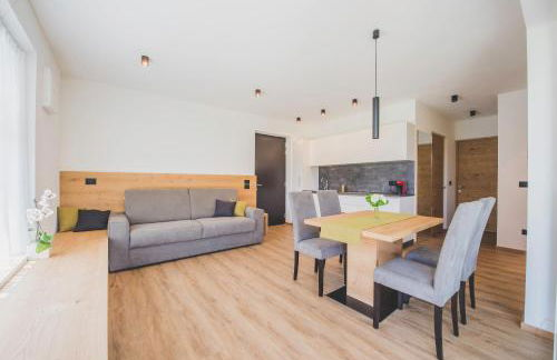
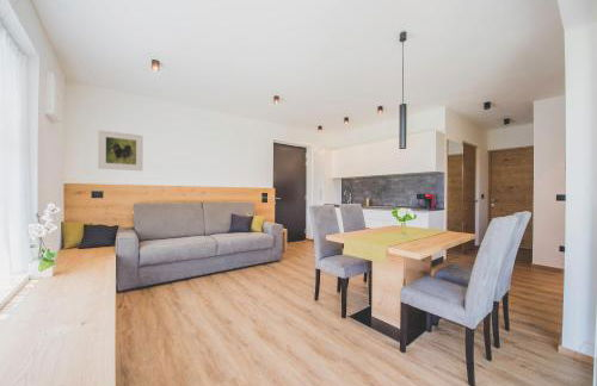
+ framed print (121, 151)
